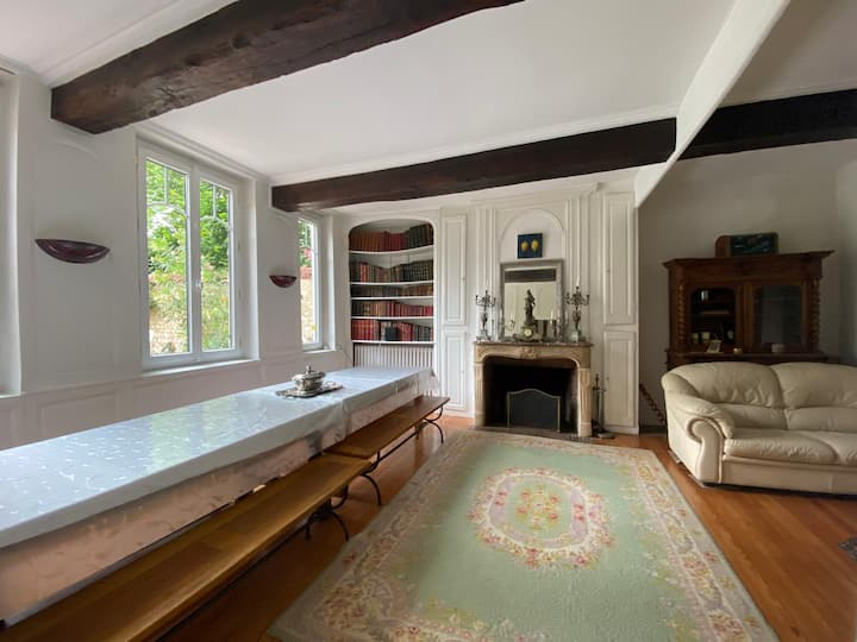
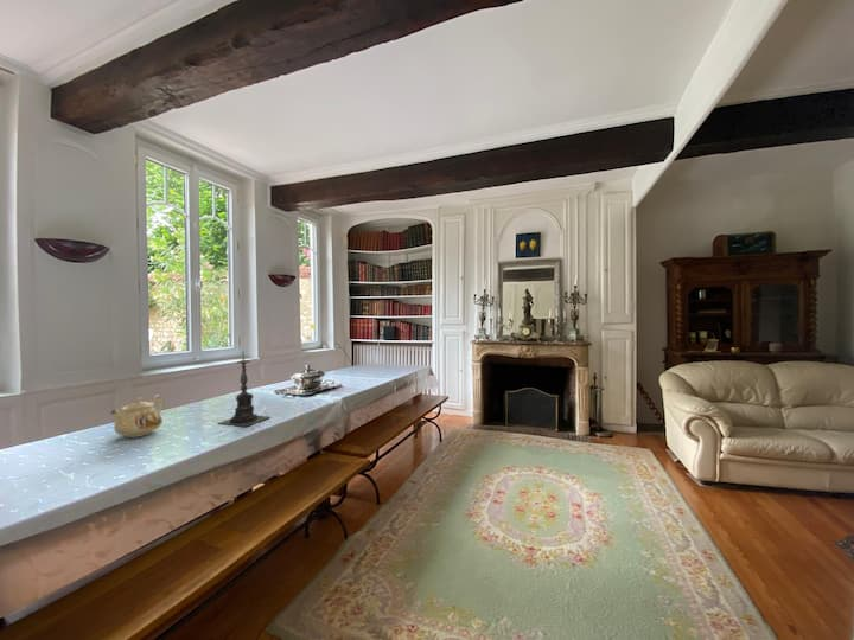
+ candle holder (244, 385)
+ teapot (139, 415)
